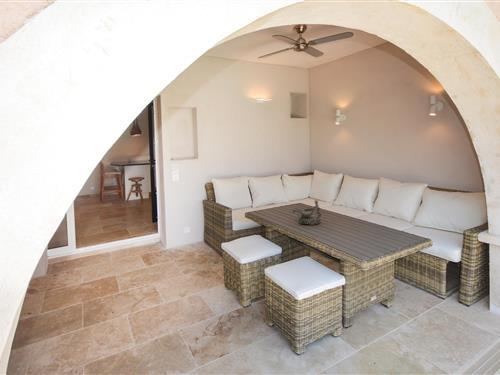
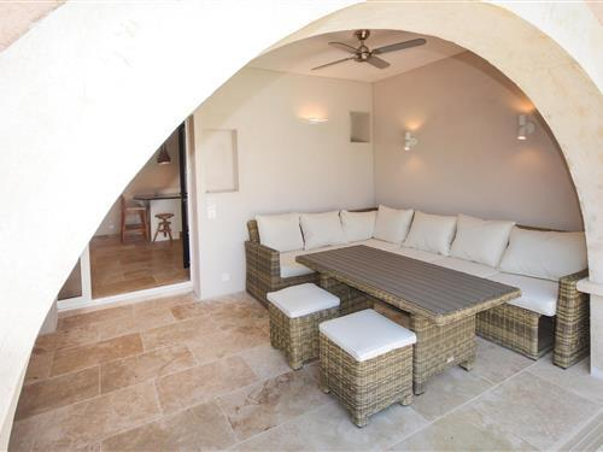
- decorative bowl (307, 211)
